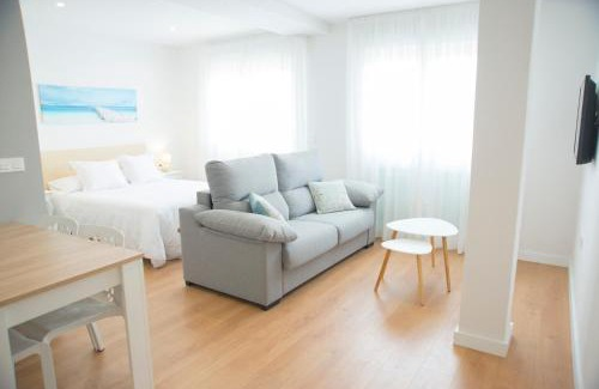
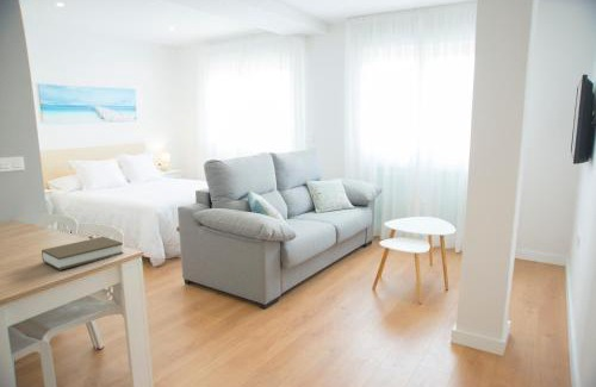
+ book (82, 251)
